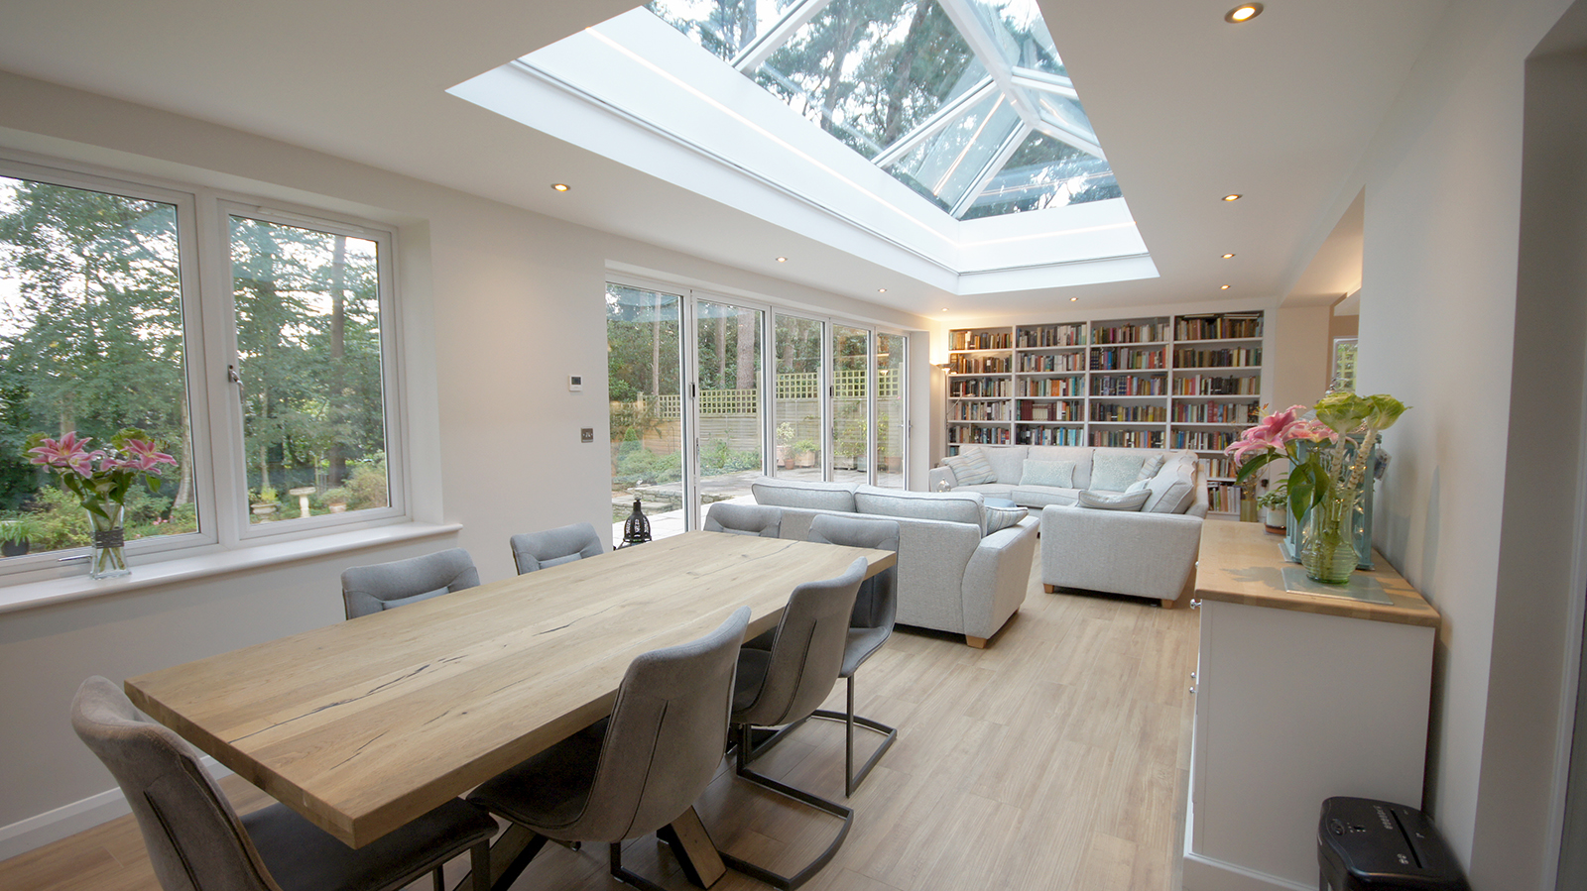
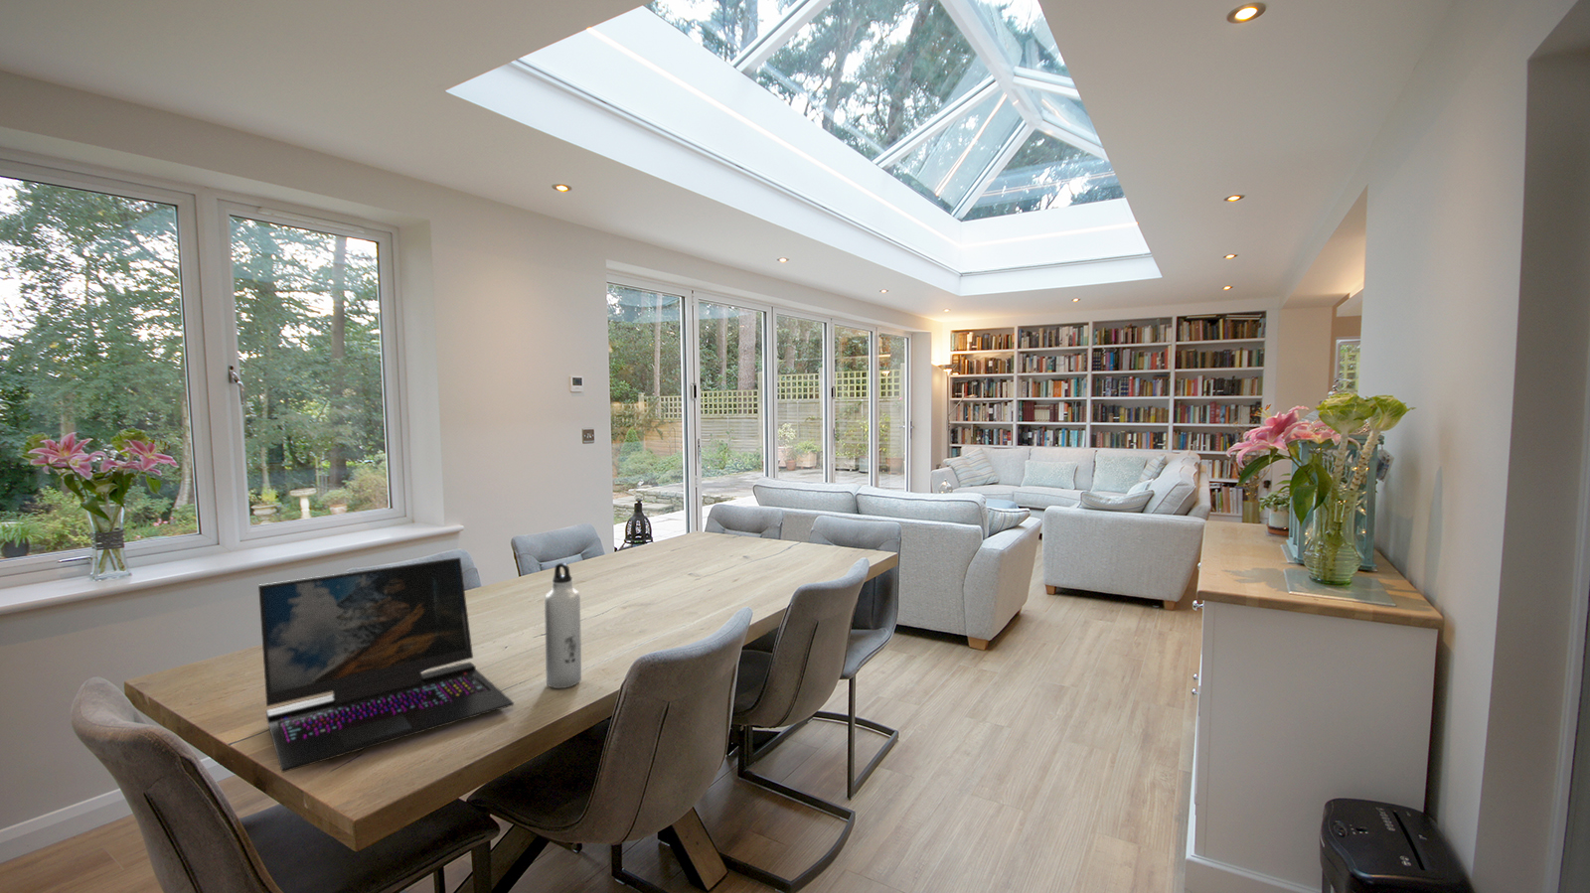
+ water bottle (562, 623)
+ laptop (387, 647)
